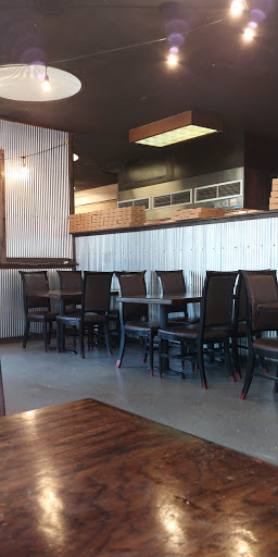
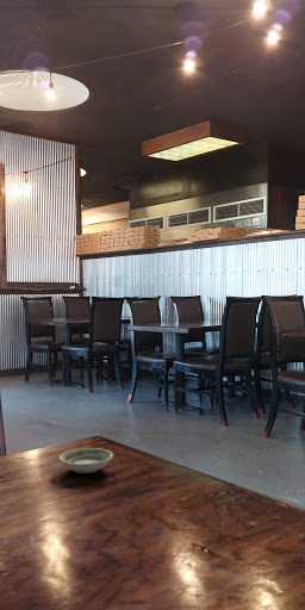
+ saucer (86, 461)
